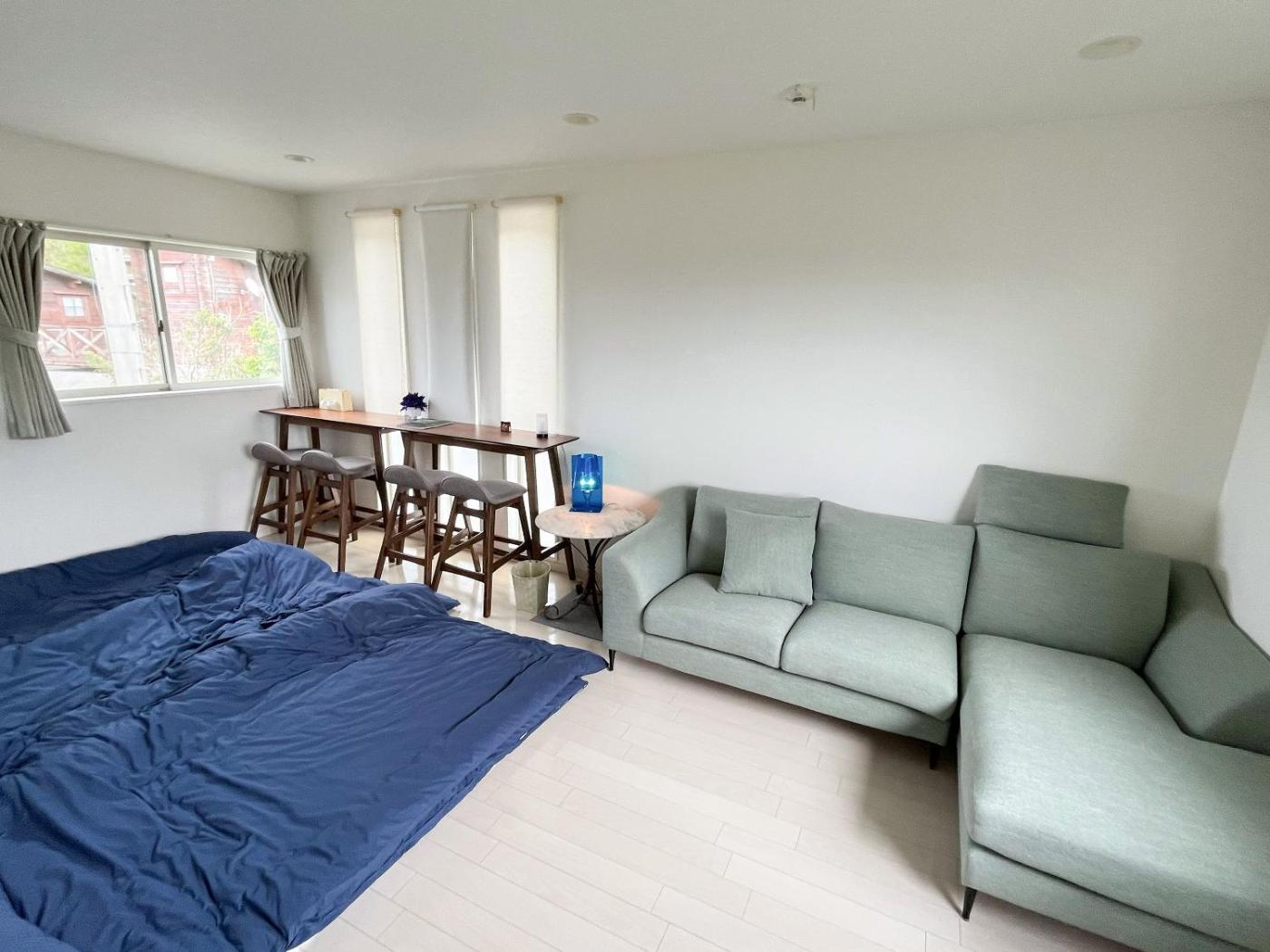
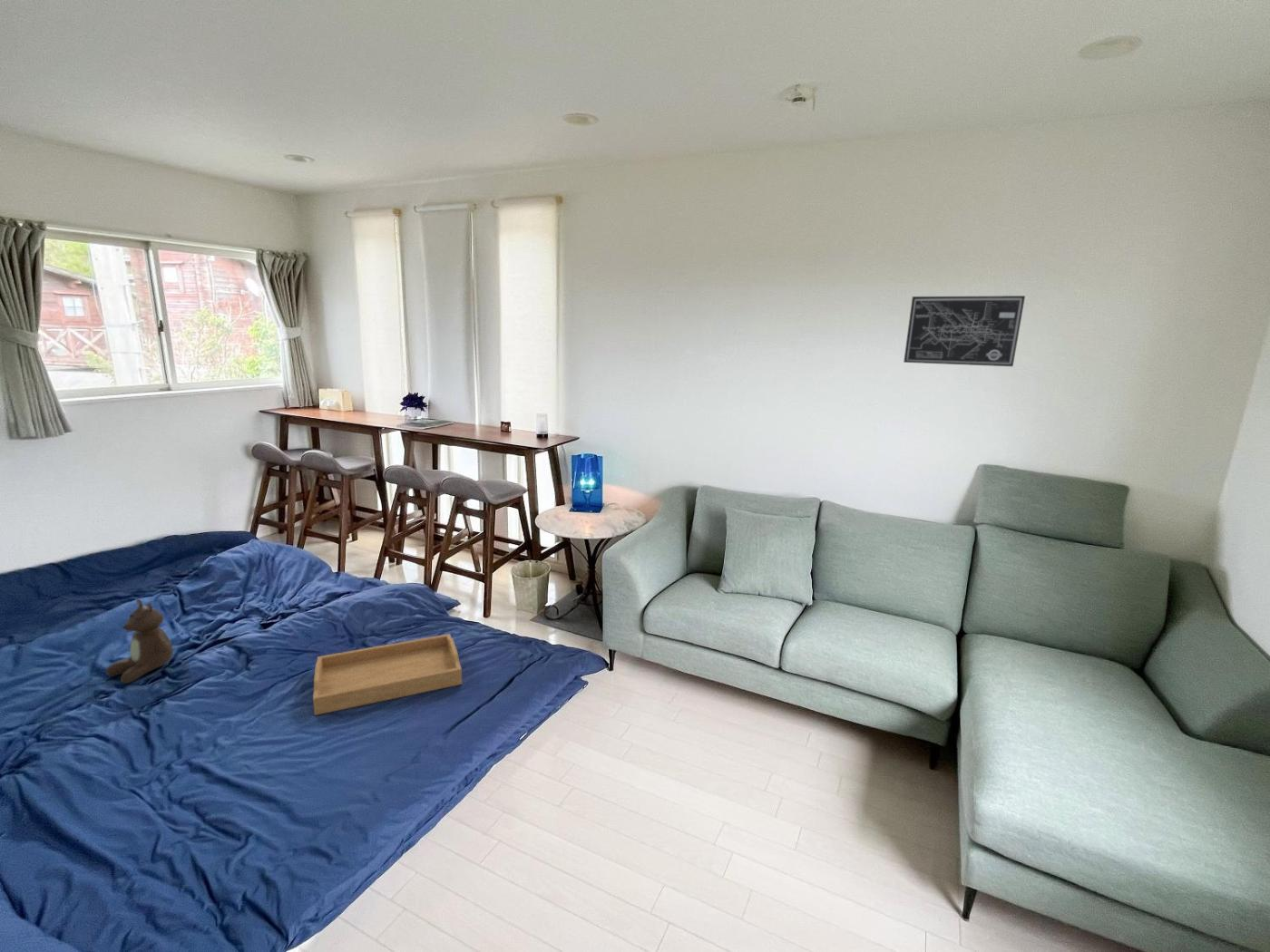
+ teddy bear (137, 637)
+ wall art (961, 330)
+ serving tray (388, 667)
